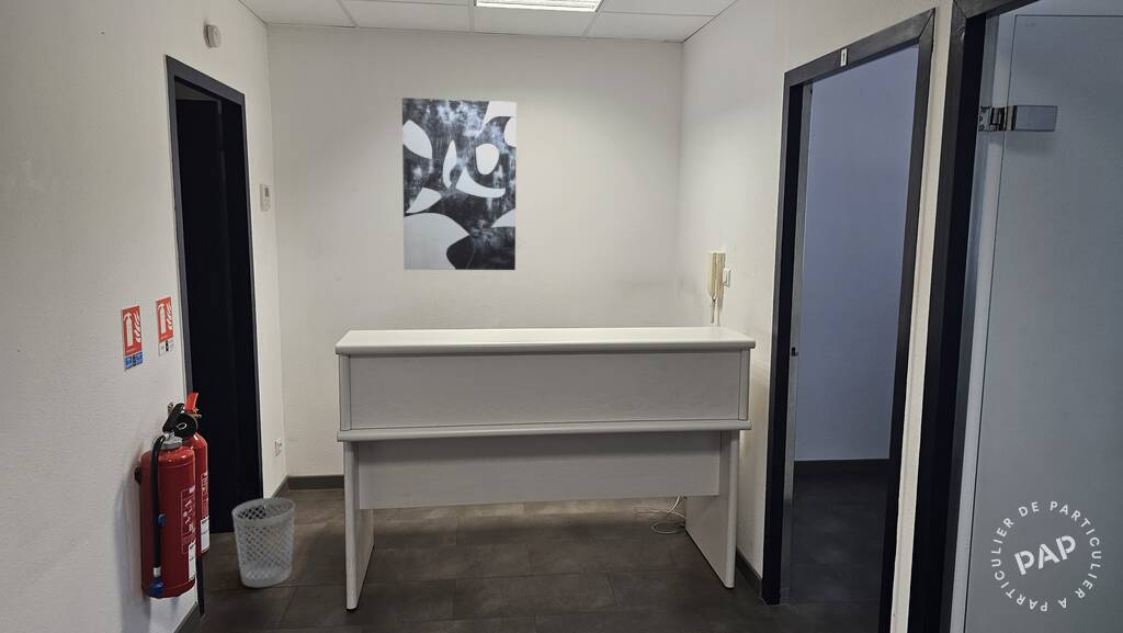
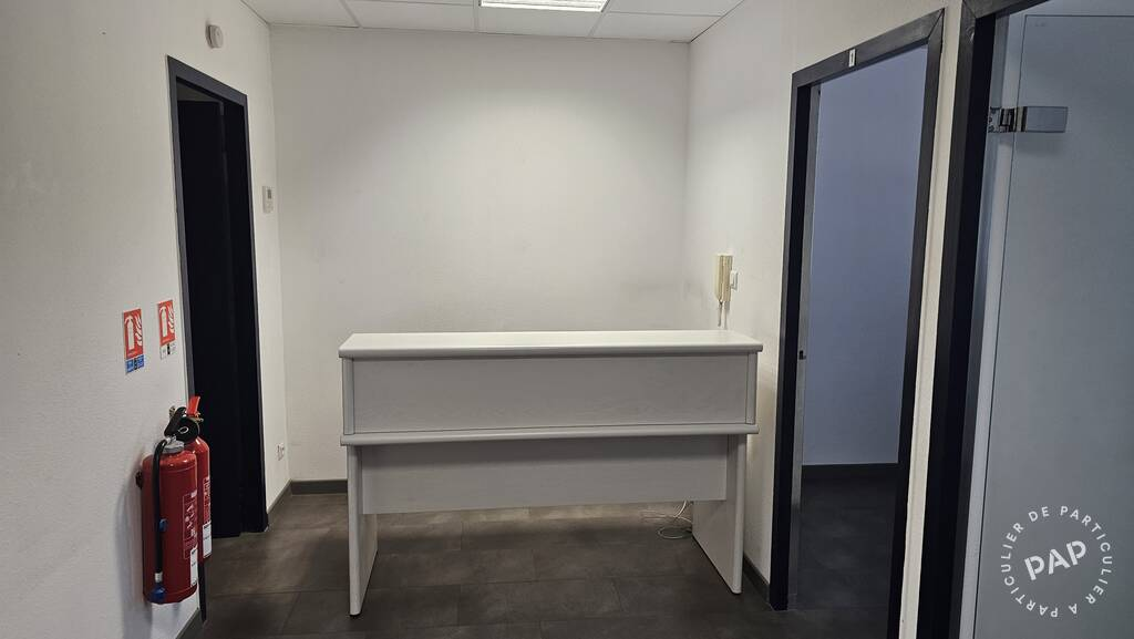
- wall art (460, 185)
- wastebasket (264, 543)
